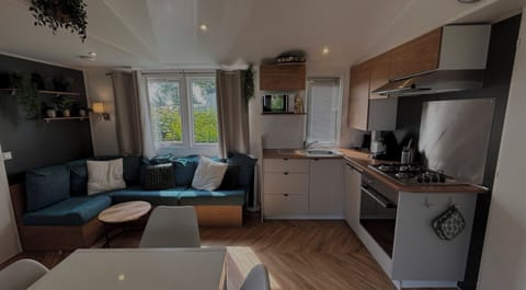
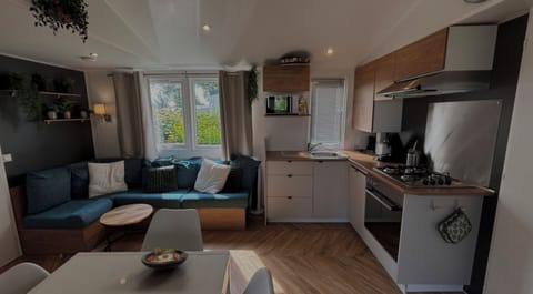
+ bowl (165, 260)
